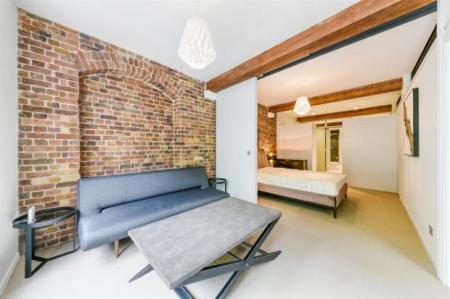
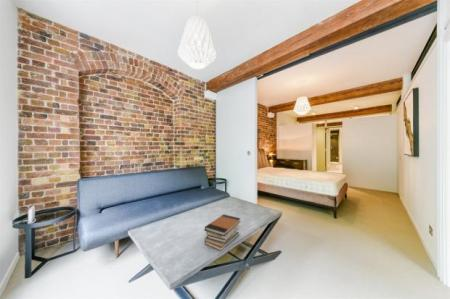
+ book stack (223, 230)
